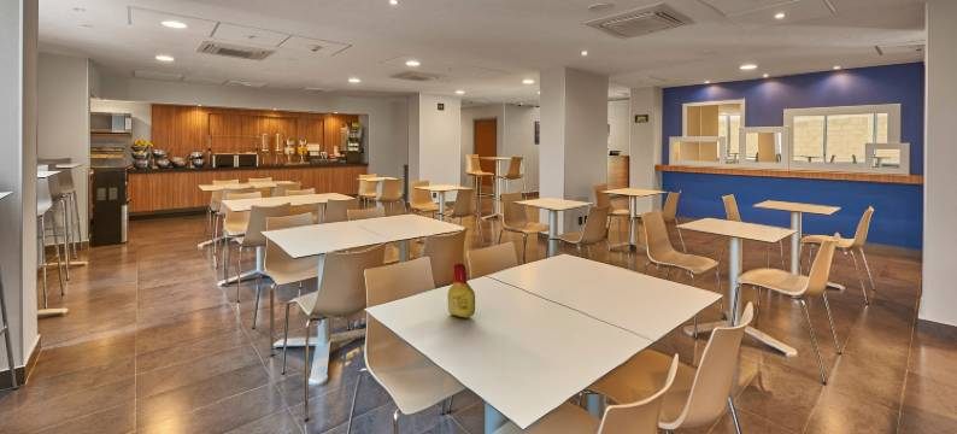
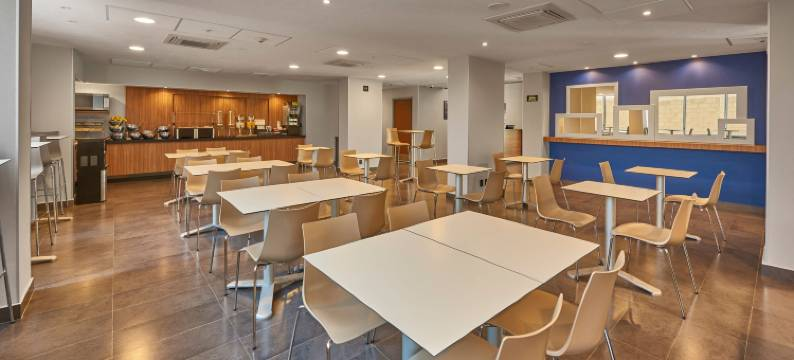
- bottle (460, 289)
